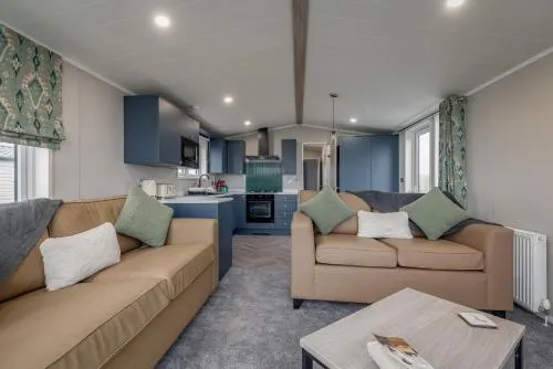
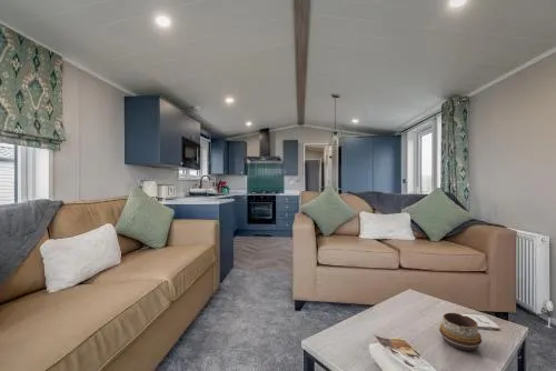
+ decorative bowl (459, 331)
